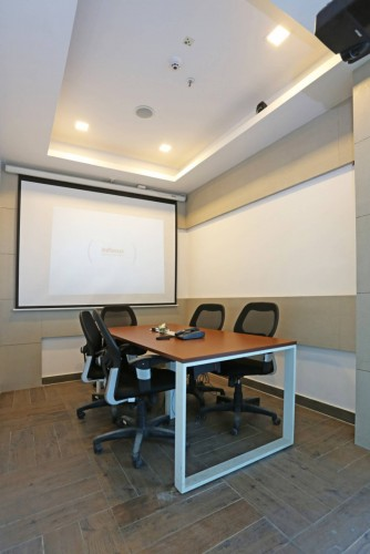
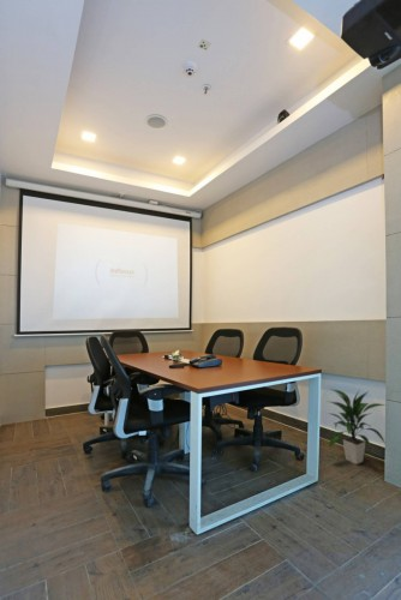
+ indoor plant (351, 422)
